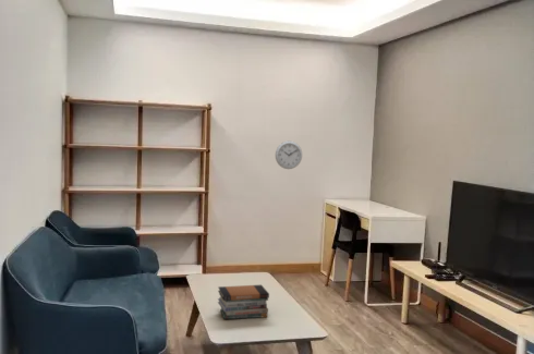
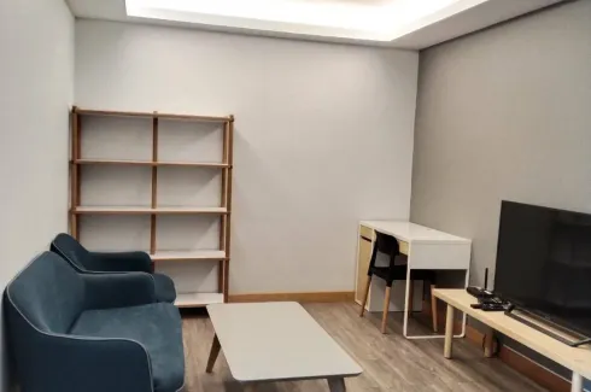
- wall clock (289, 155)
- book stack (242, 302)
